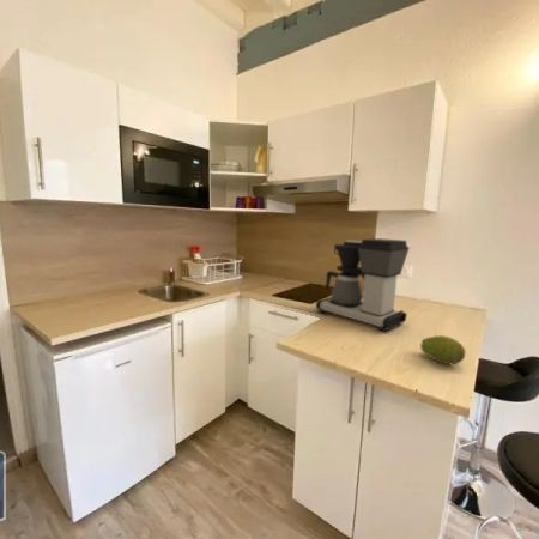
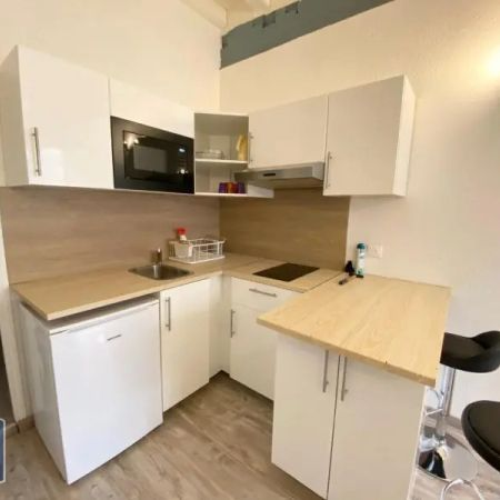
- fruit (440, 347)
- coffee maker (362, 277)
